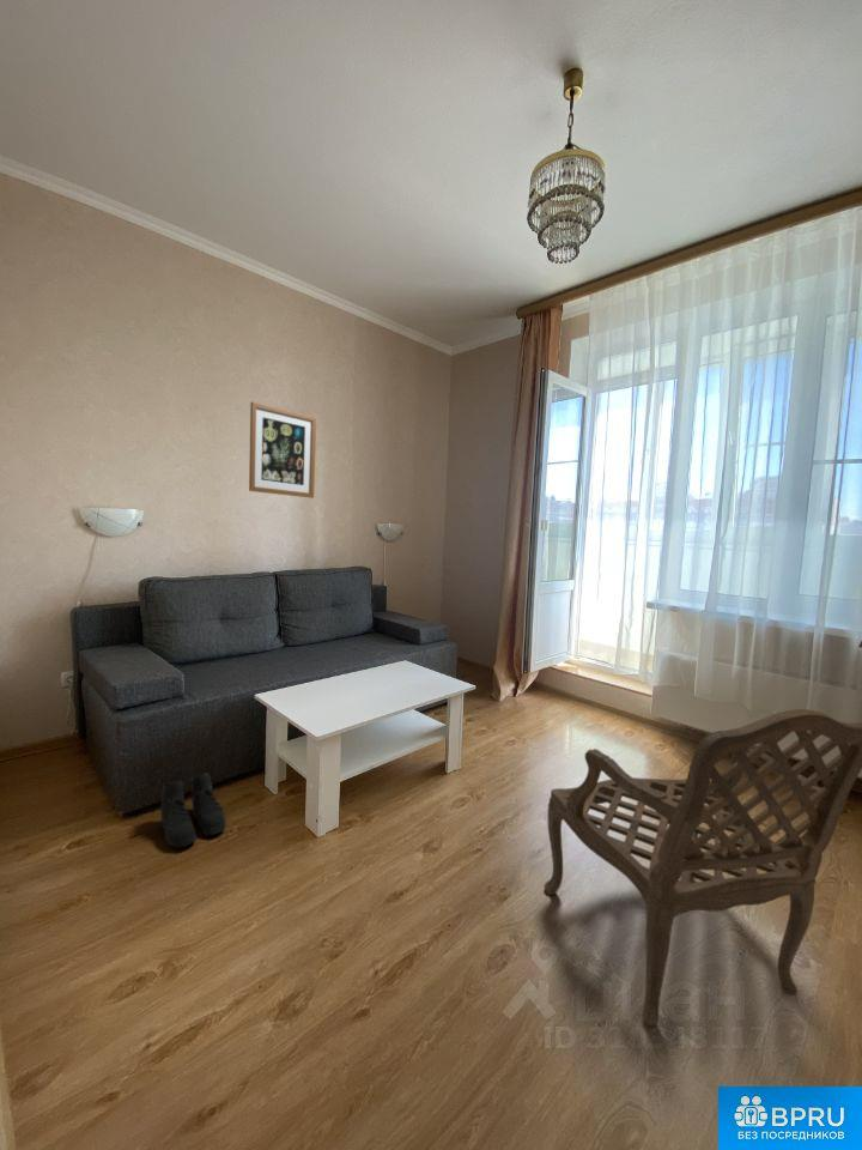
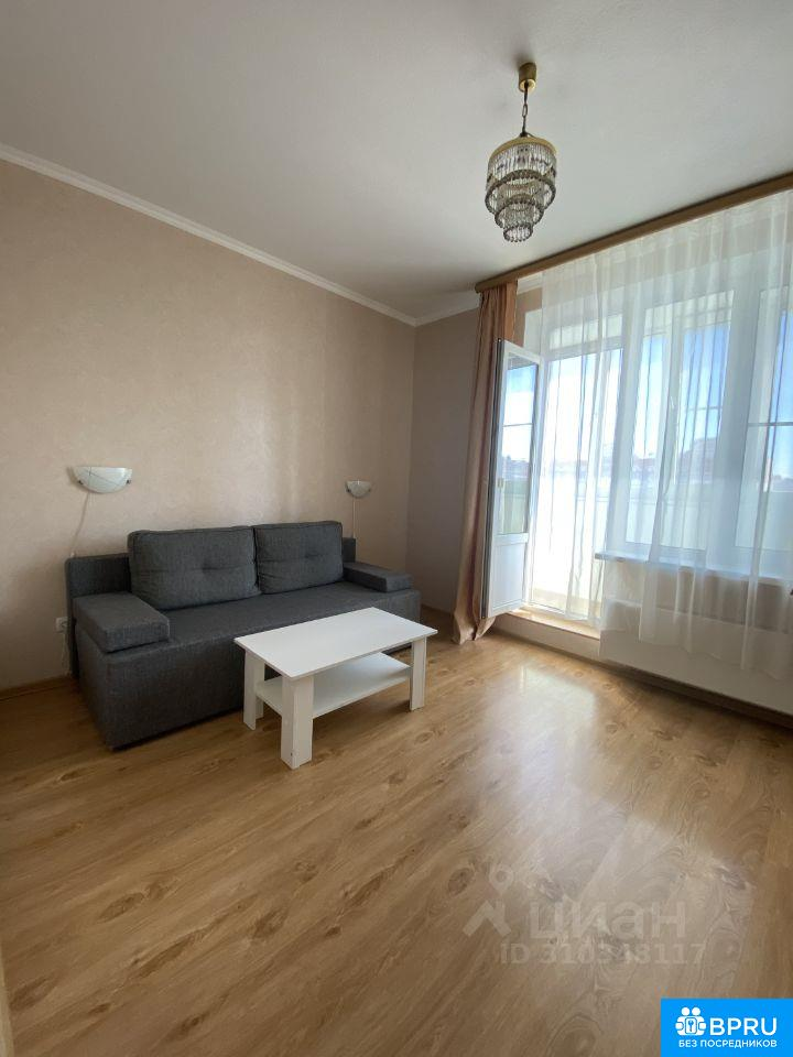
- armchair (686, 811)
- boots (193, 804)
- wall art (284, 452)
